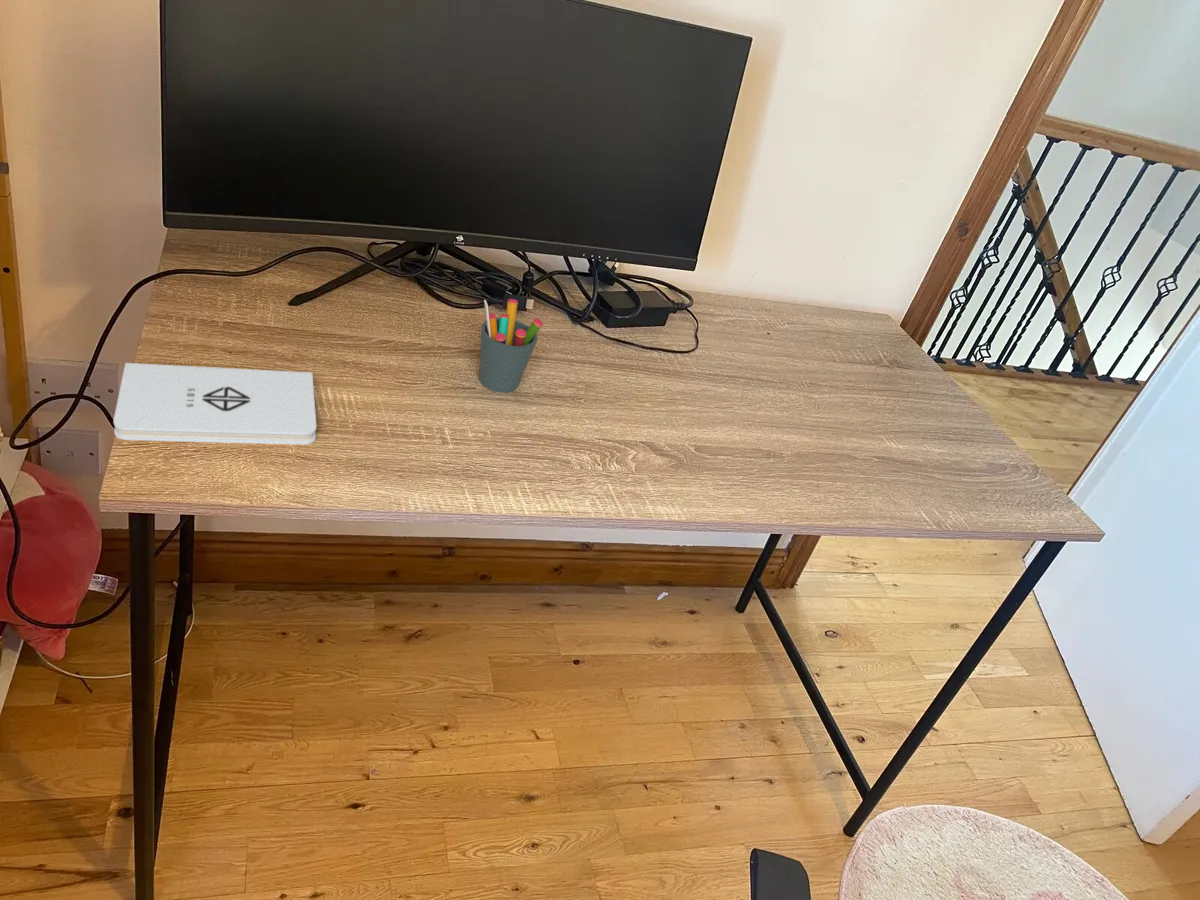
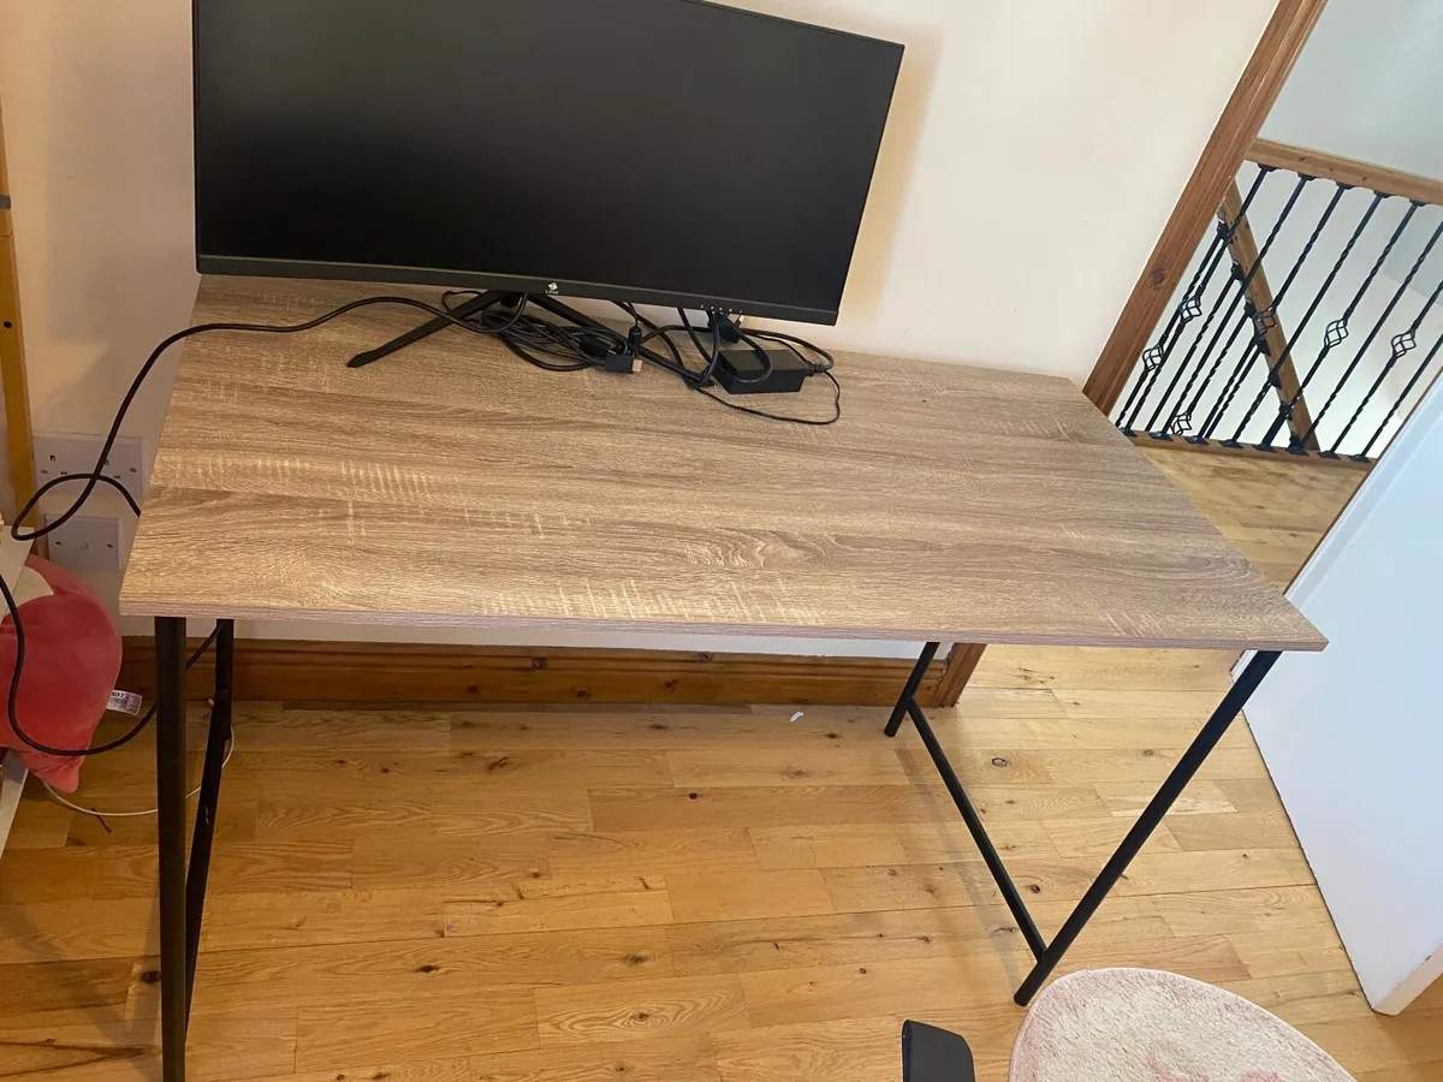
- notepad (220, 403)
- pen holder (507, 343)
